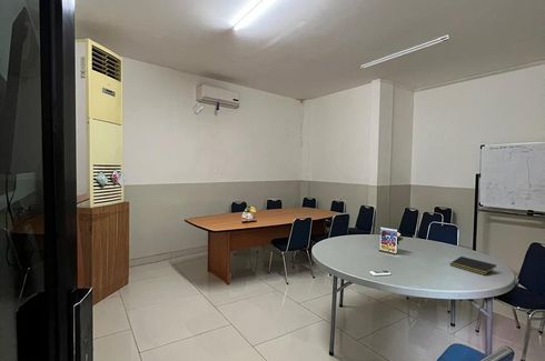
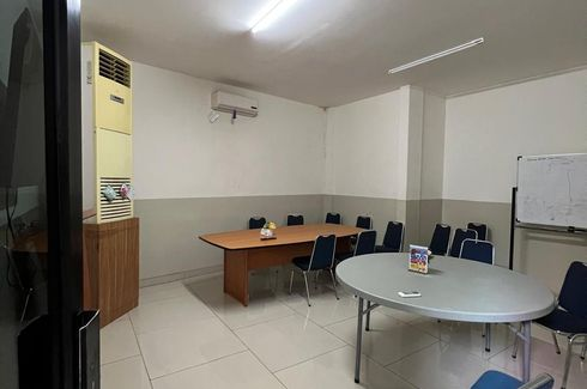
- notepad (472, 264)
